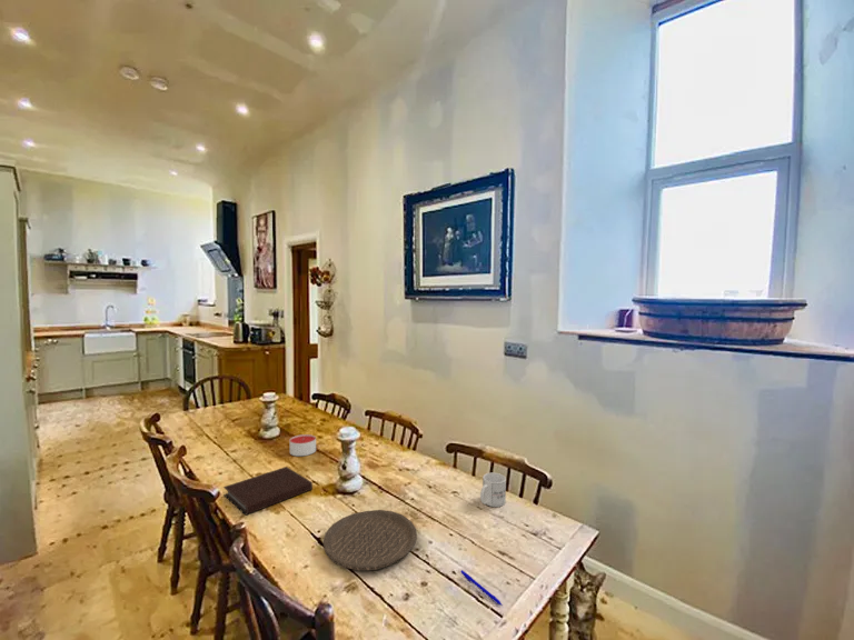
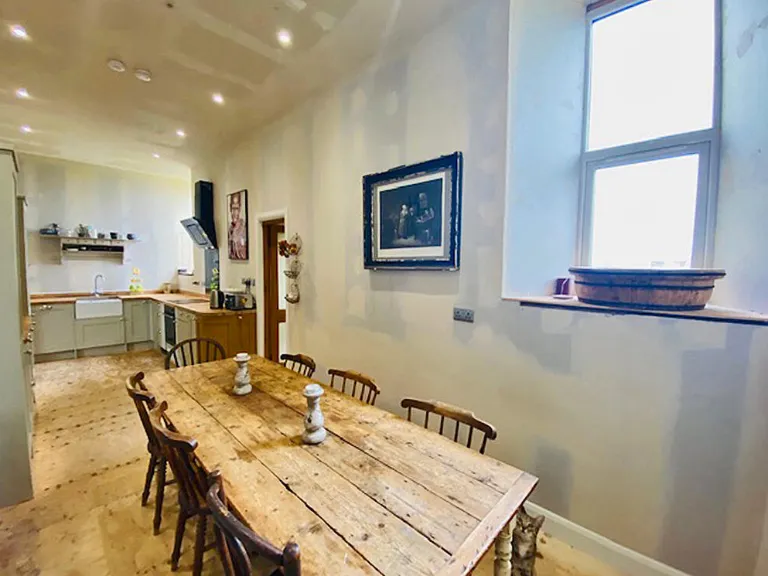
- notebook (268, 488)
- pen (480, 587)
- plate (370, 538)
- mug (490, 490)
- candle (302, 444)
